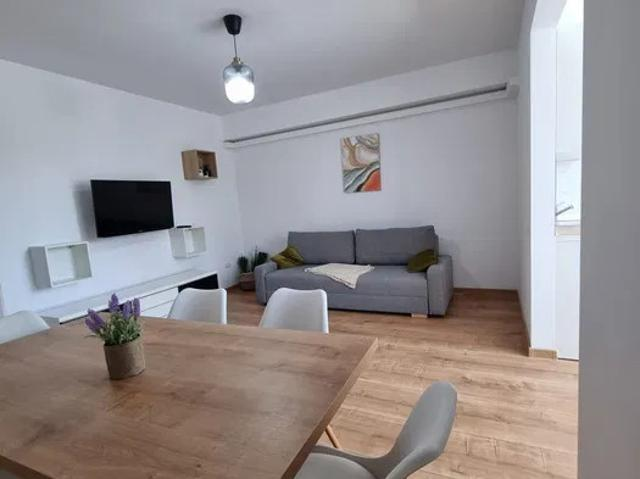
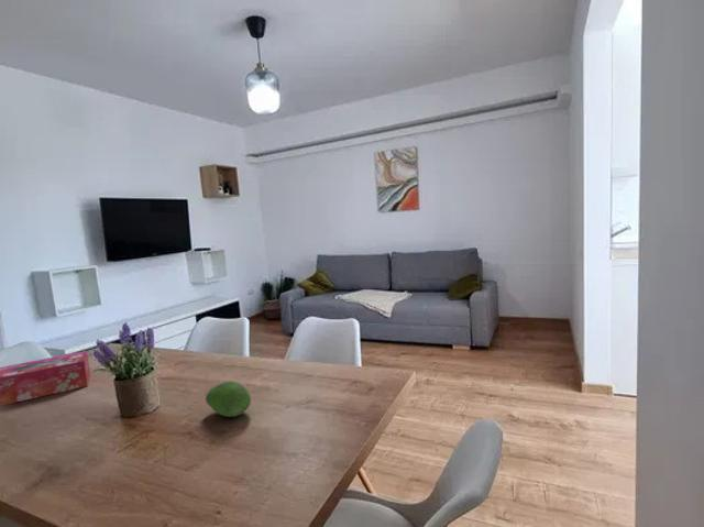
+ tissue box (41, 376)
+ fruit (227, 397)
